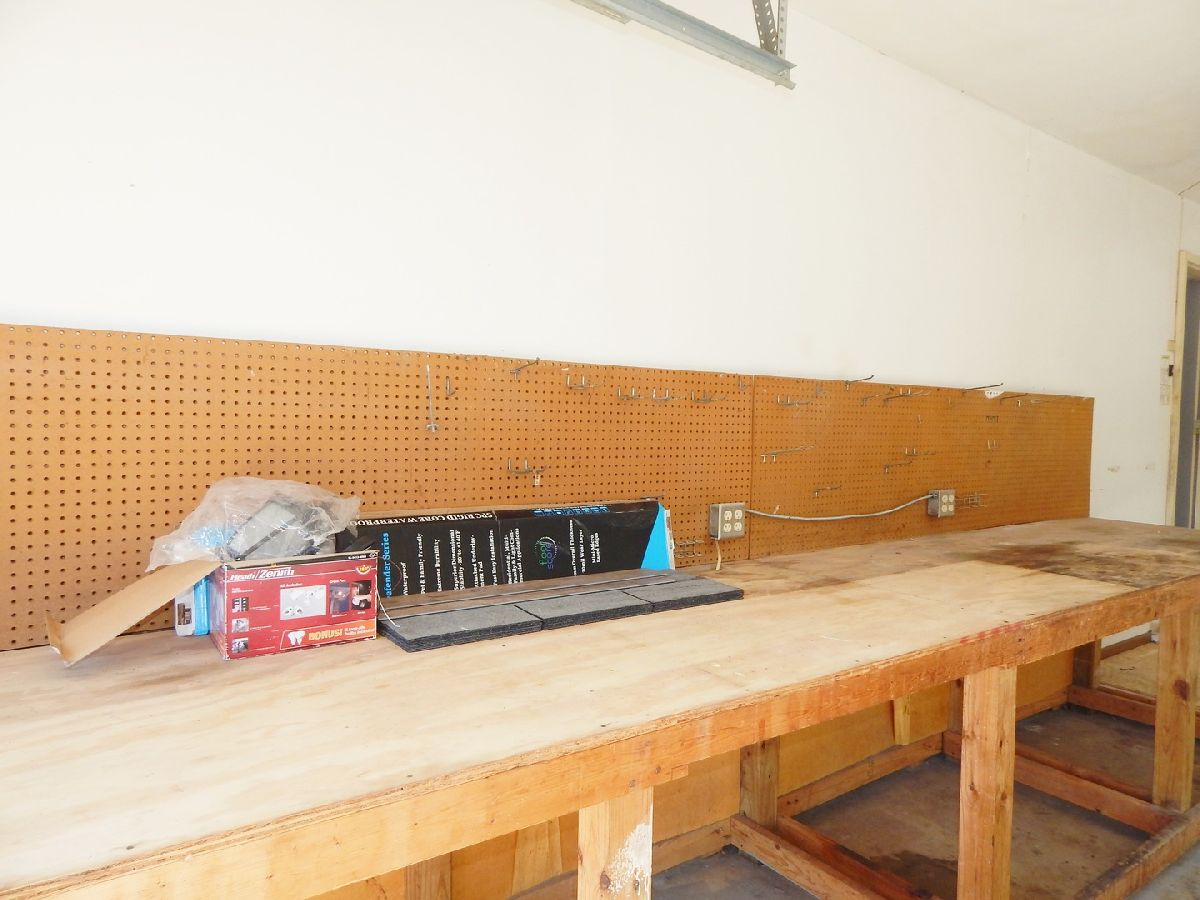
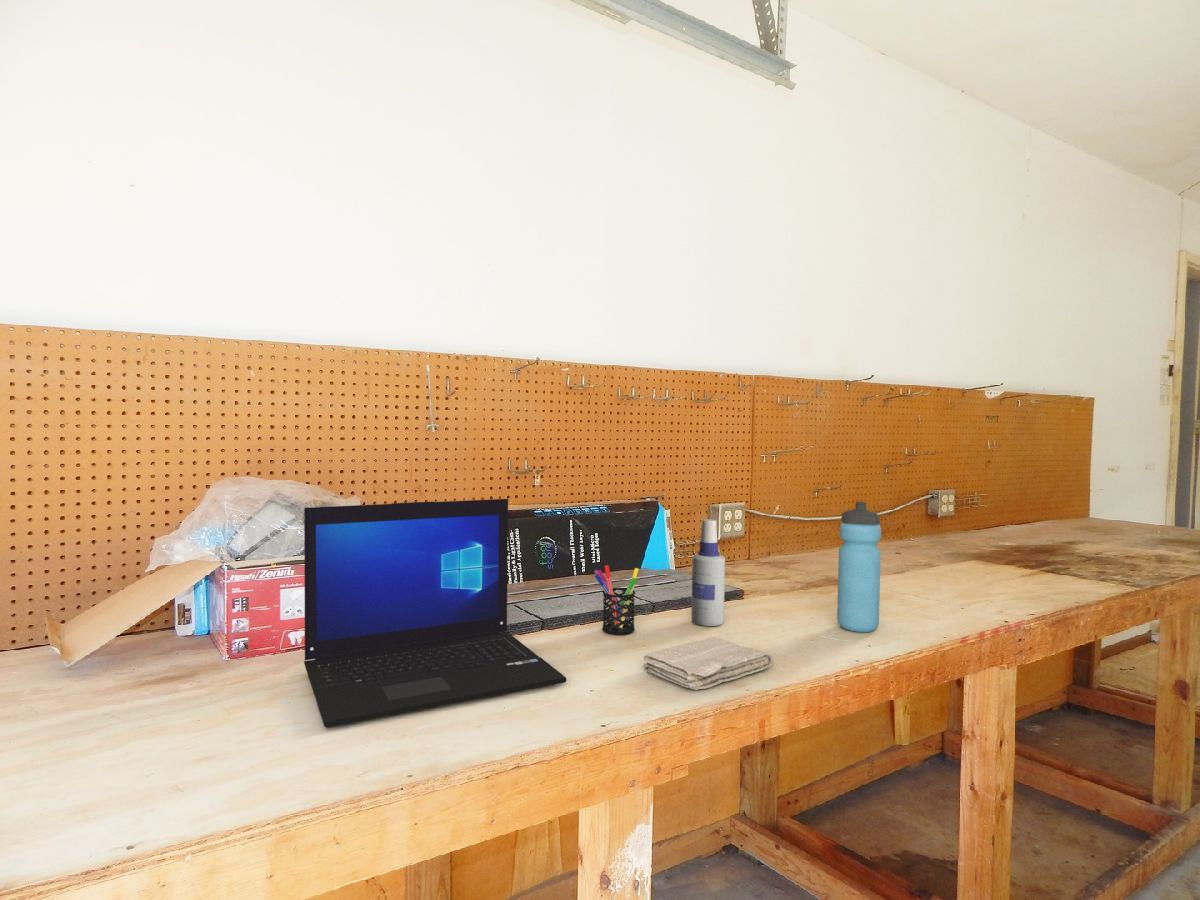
+ laptop (431, 594)
+ pen holder (619, 597)
+ washcloth (706, 659)
+ water bottle (859, 564)
+ spray bottle (708, 571)
